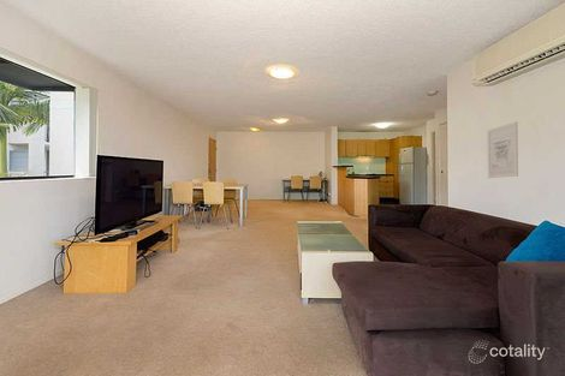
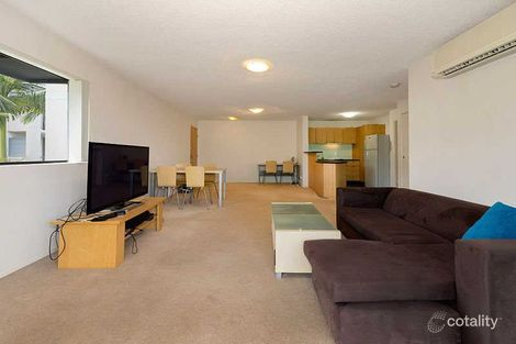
- wall art (501, 151)
